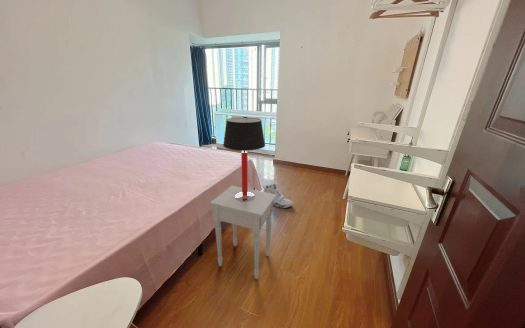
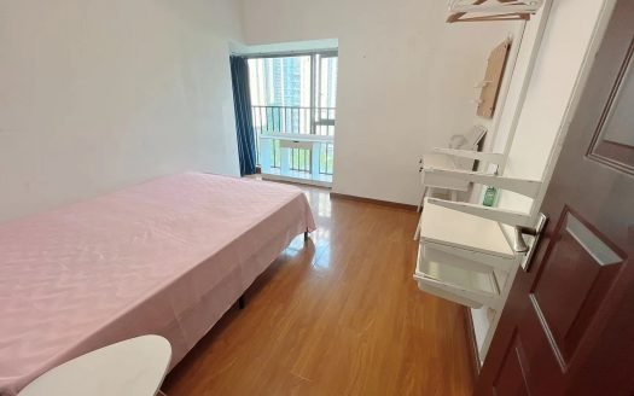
- nightstand (246, 227)
- table lamp (244, 160)
- sneaker (277, 195)
